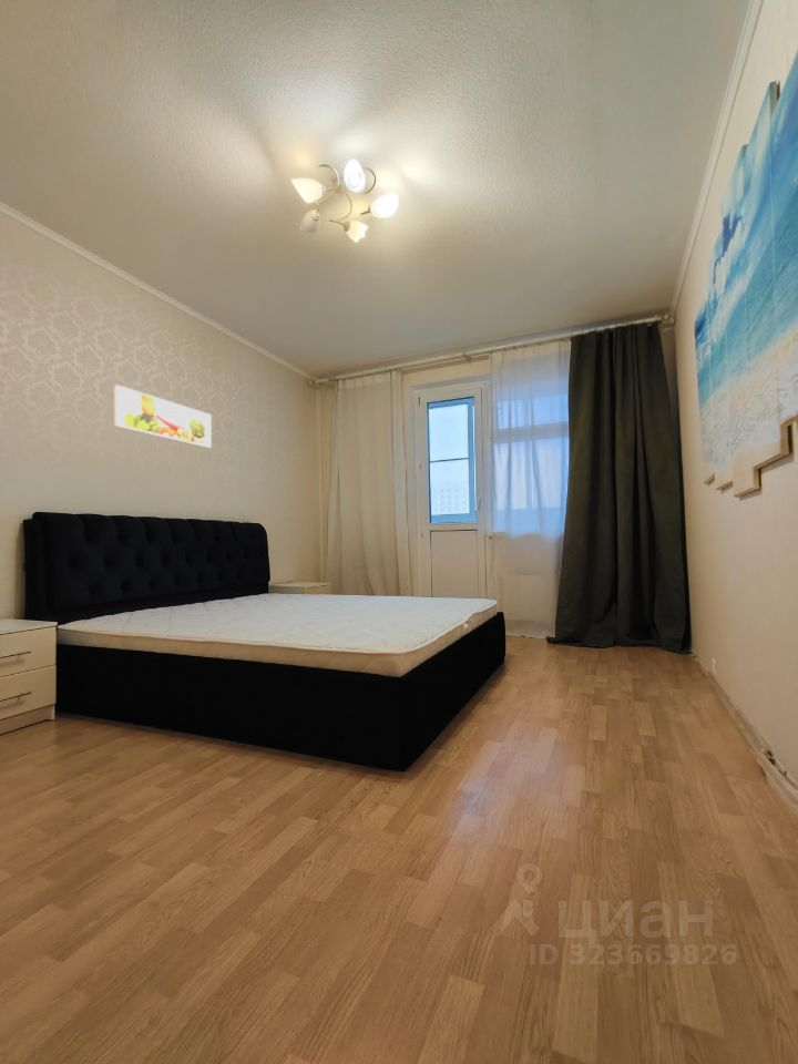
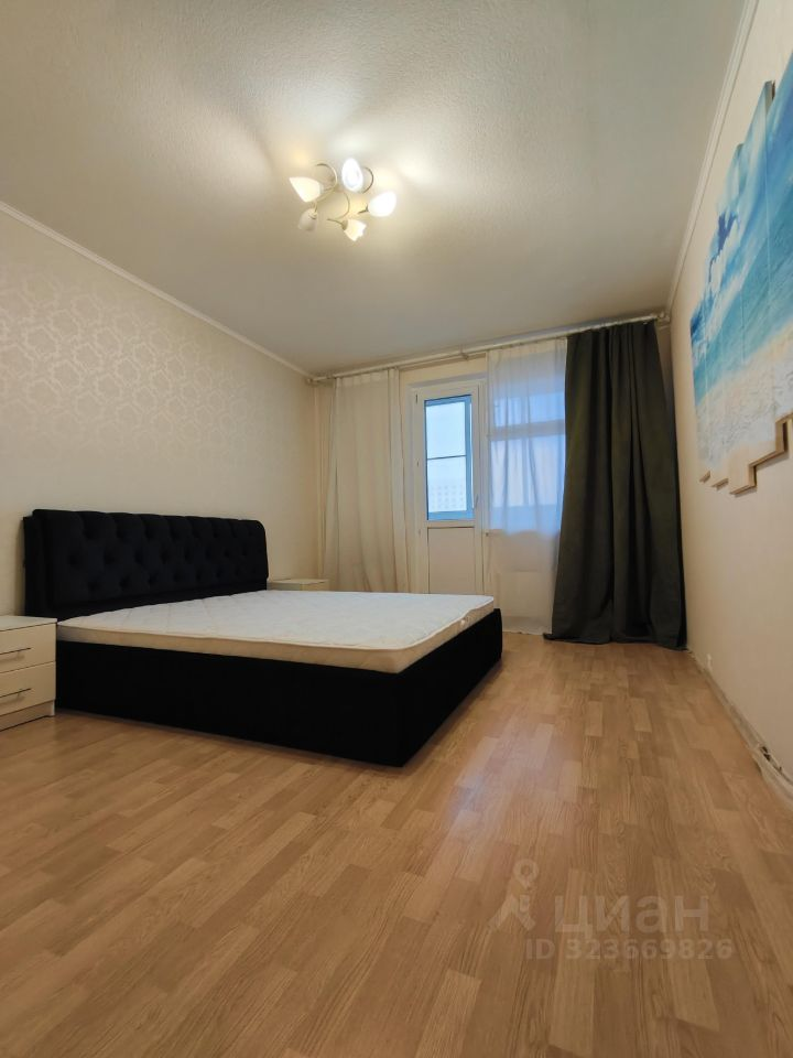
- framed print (167, 419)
